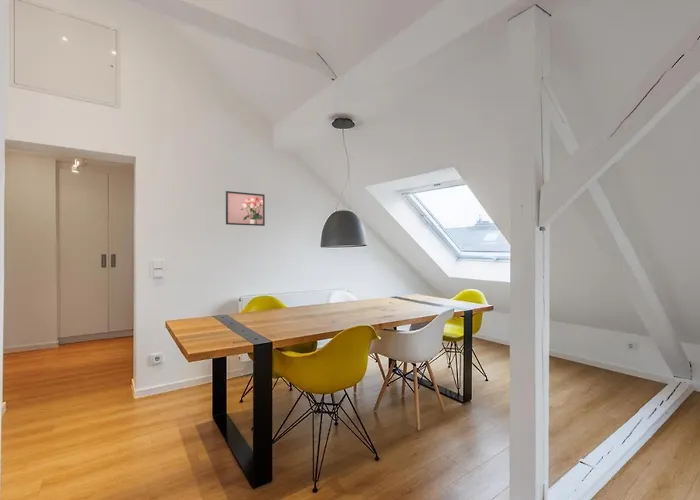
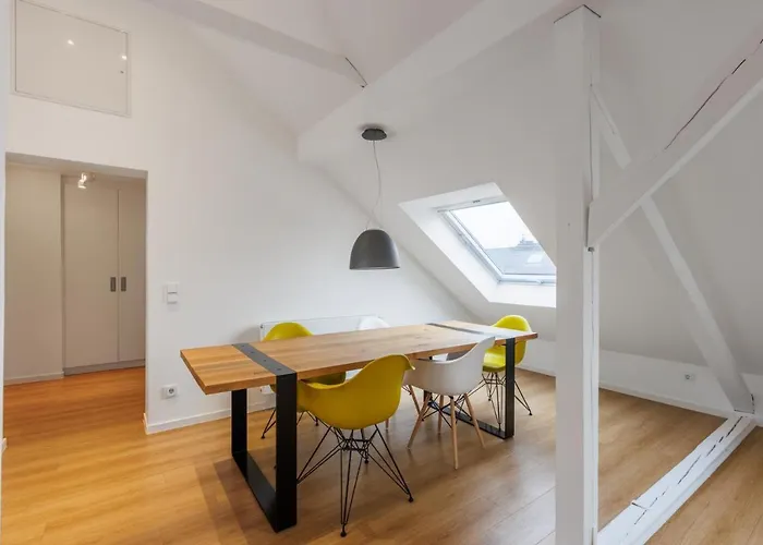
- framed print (245, 209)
